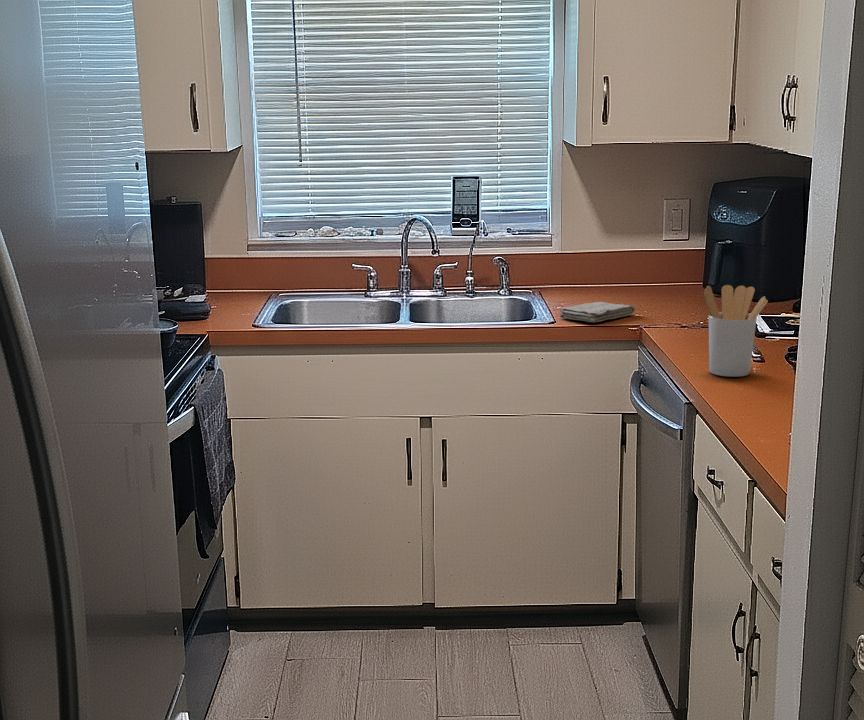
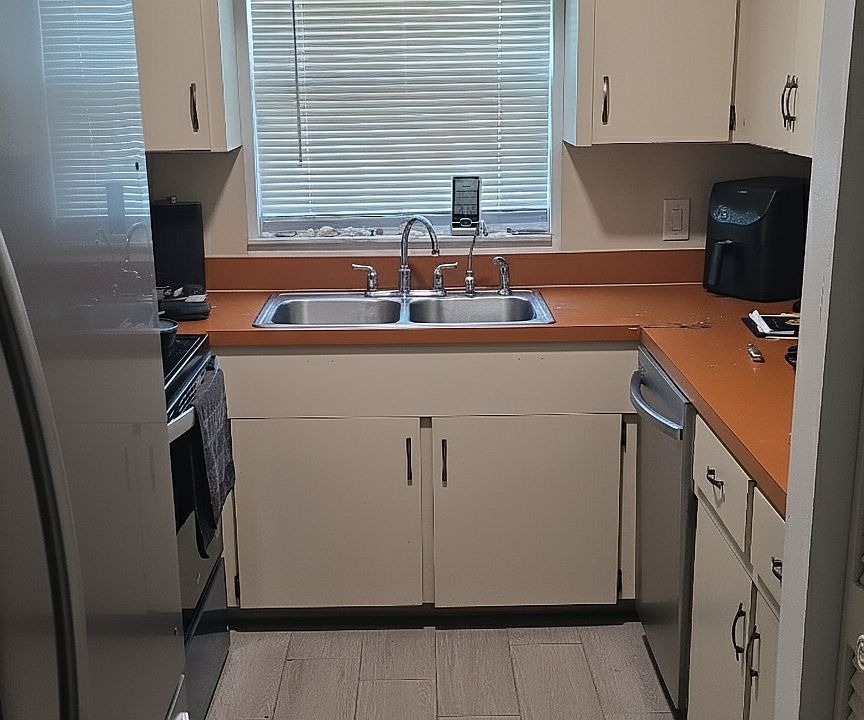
- washcloth (596, 310)
- utensil holder (732, 328)
